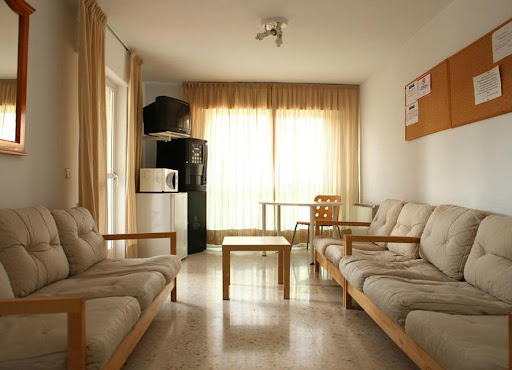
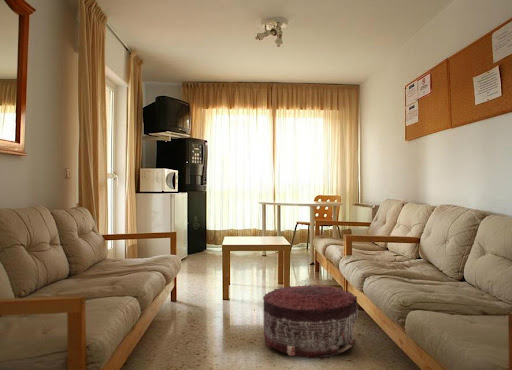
+ pouf (310, 315)
